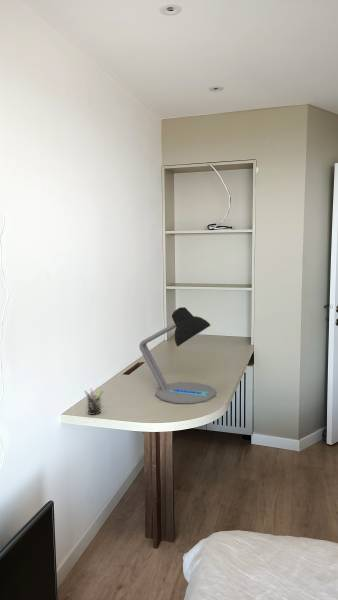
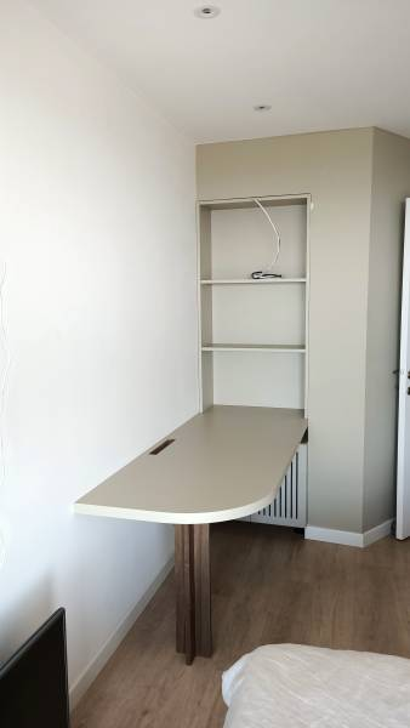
- pen holder (95, 399)
- desk lamp (177, 346)
